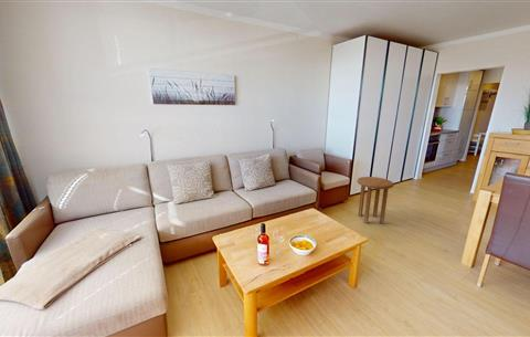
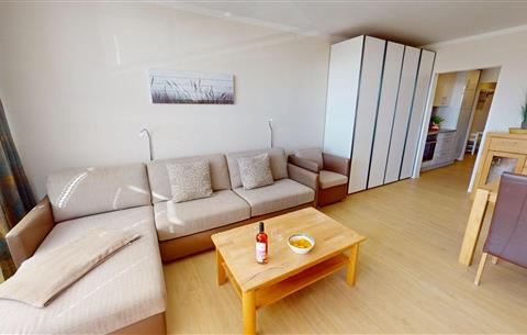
- side table (374, 200)
